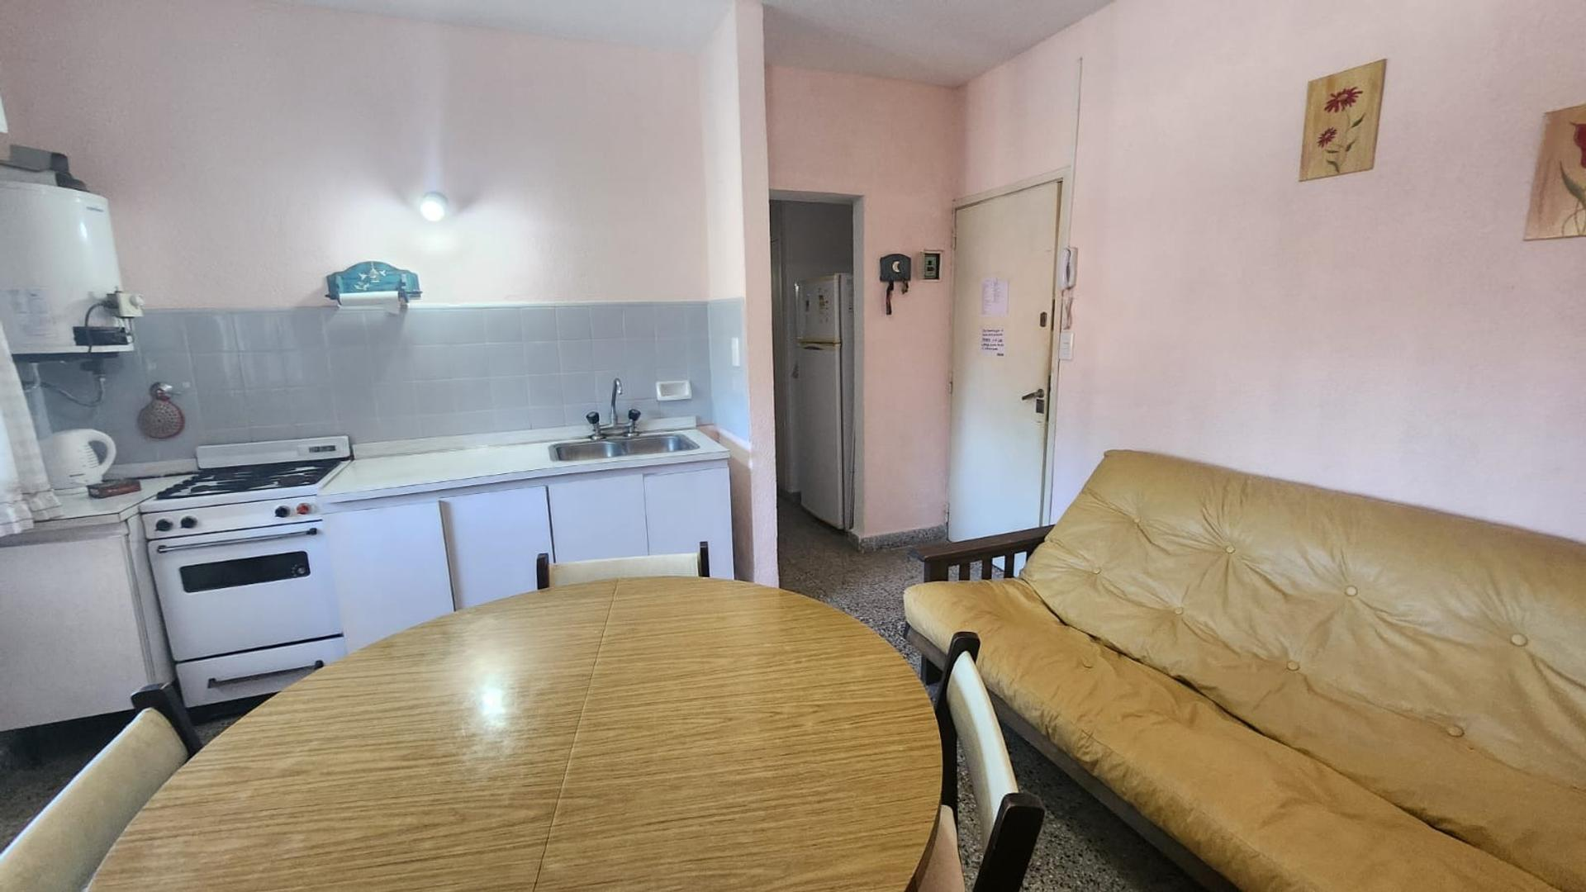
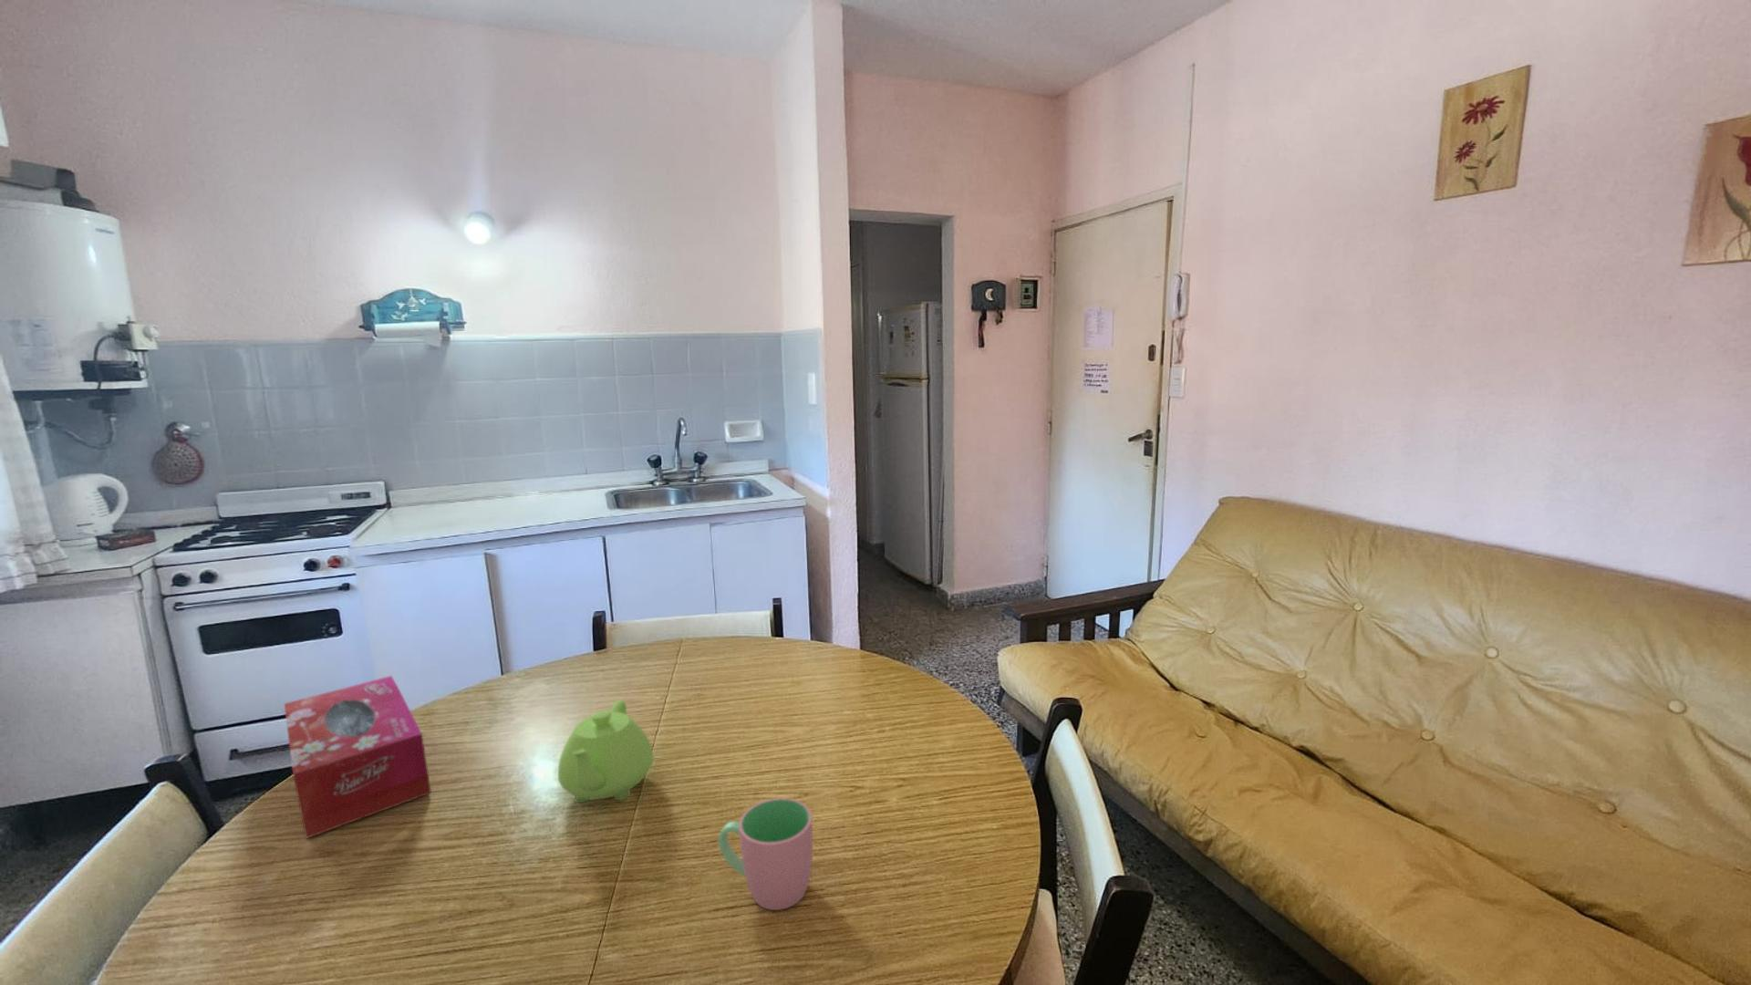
+ tissue box (354, 746)
+ cup (765, 854)
+ teapot (604, 753)
